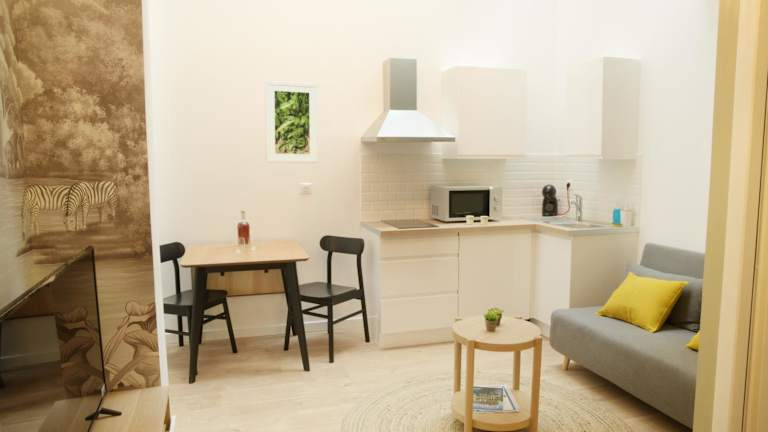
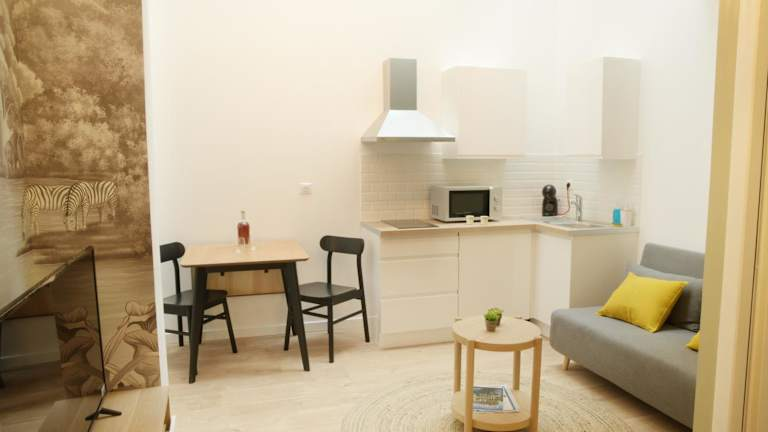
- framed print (292, 122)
